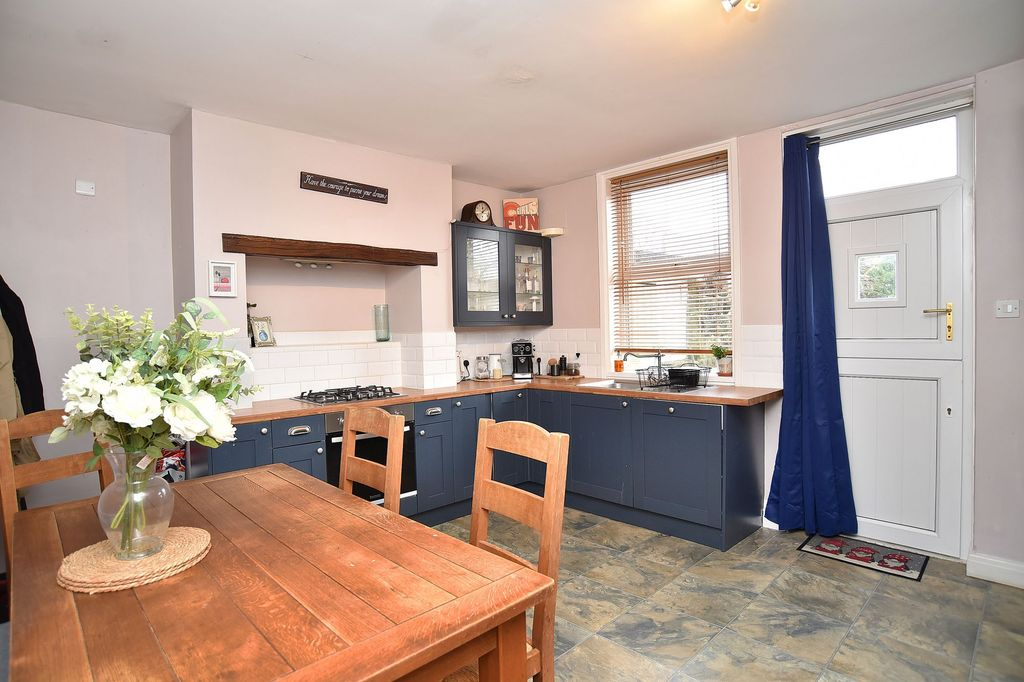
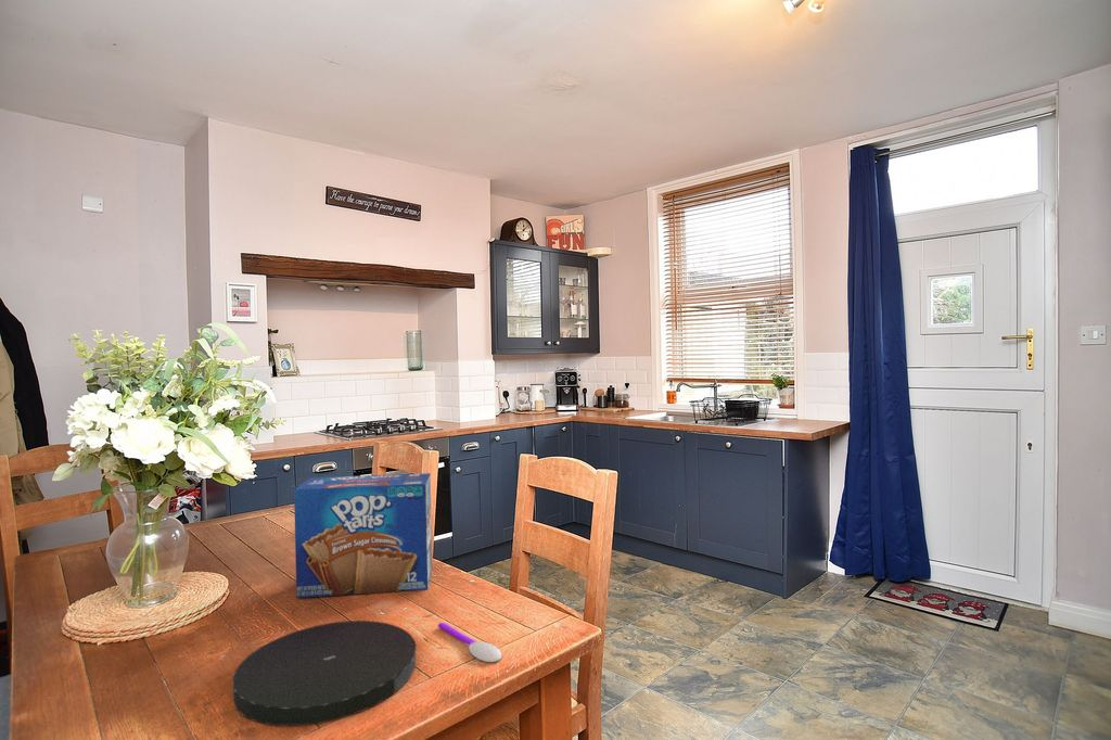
+ plate (329, 665)
+ spoon (467, 639)
+ toaster pastry box (367, 532)
